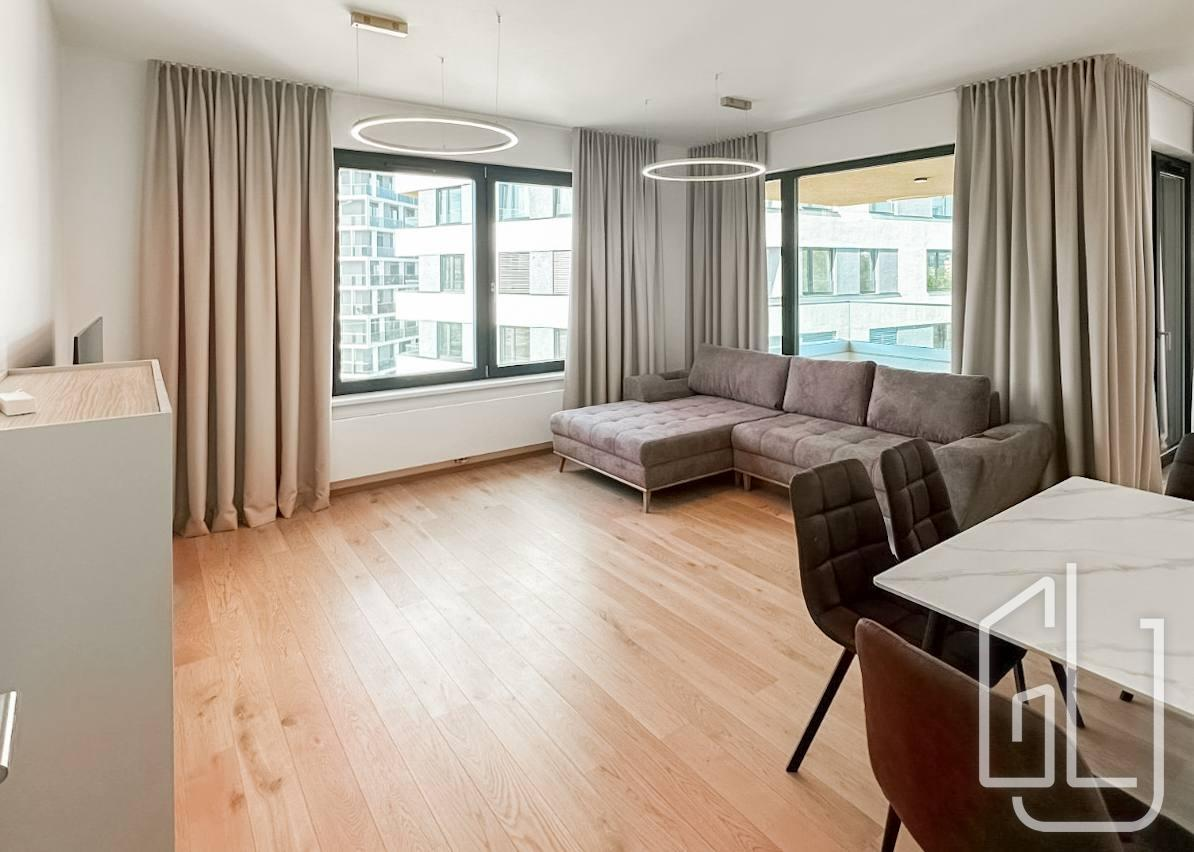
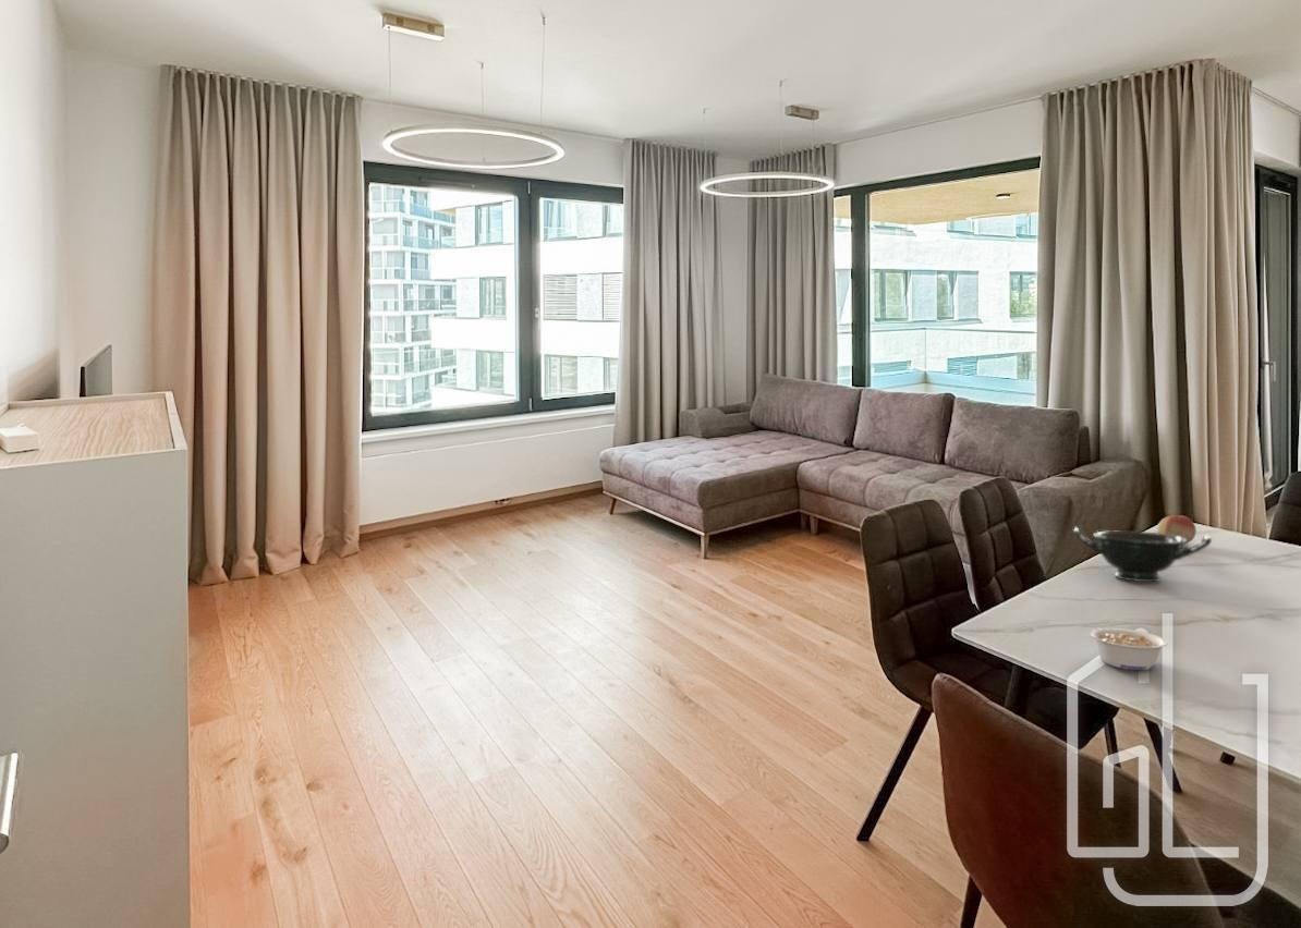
+ fruit (1175, 529)
+ bowl (1139, 554)
+ legume (1127, 648)
